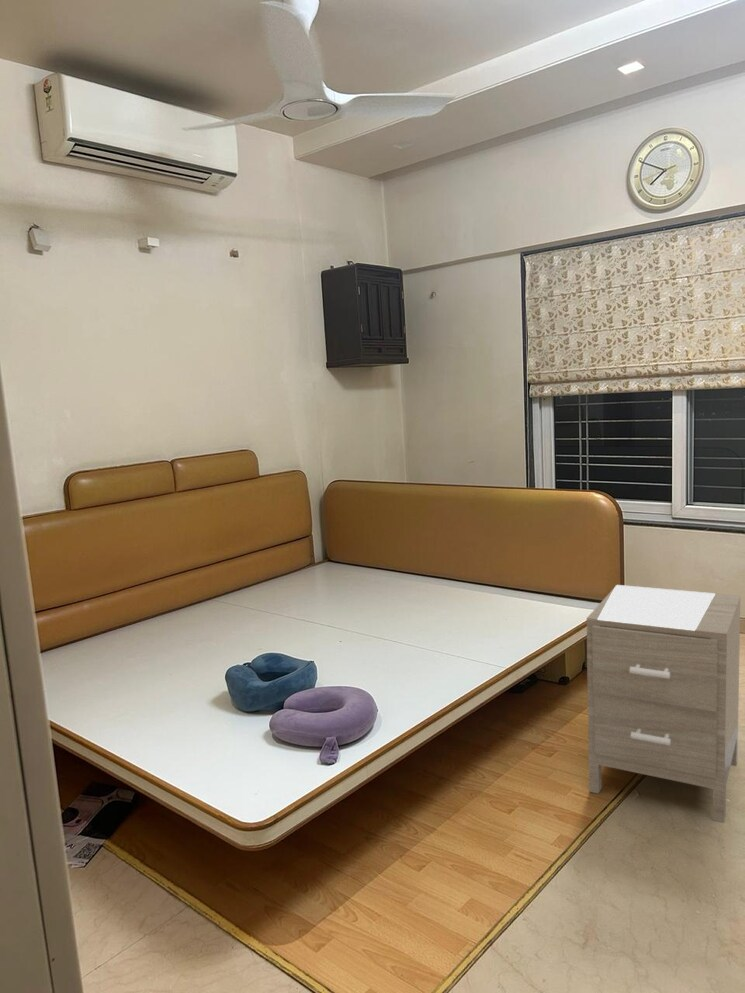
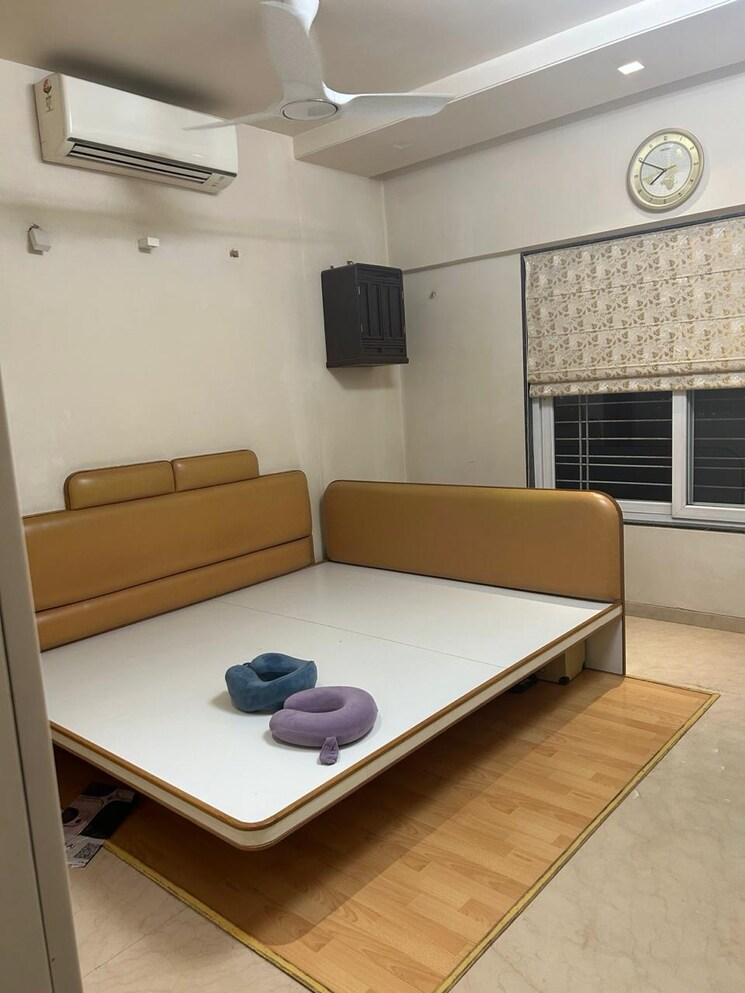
- nightstand (663, 696)
